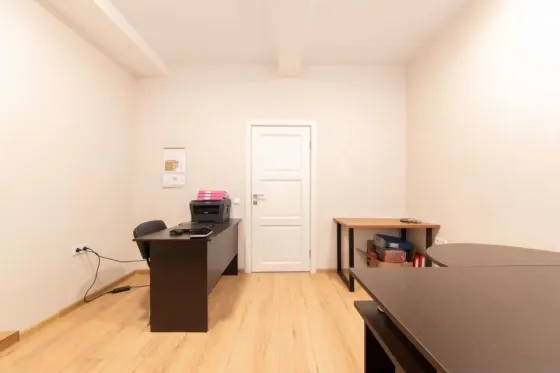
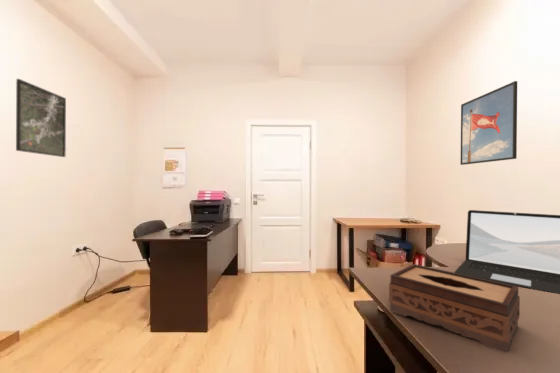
+ laptop (512, 245)
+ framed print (485, 128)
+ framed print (43, 121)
+ tissue box (450, 299)
